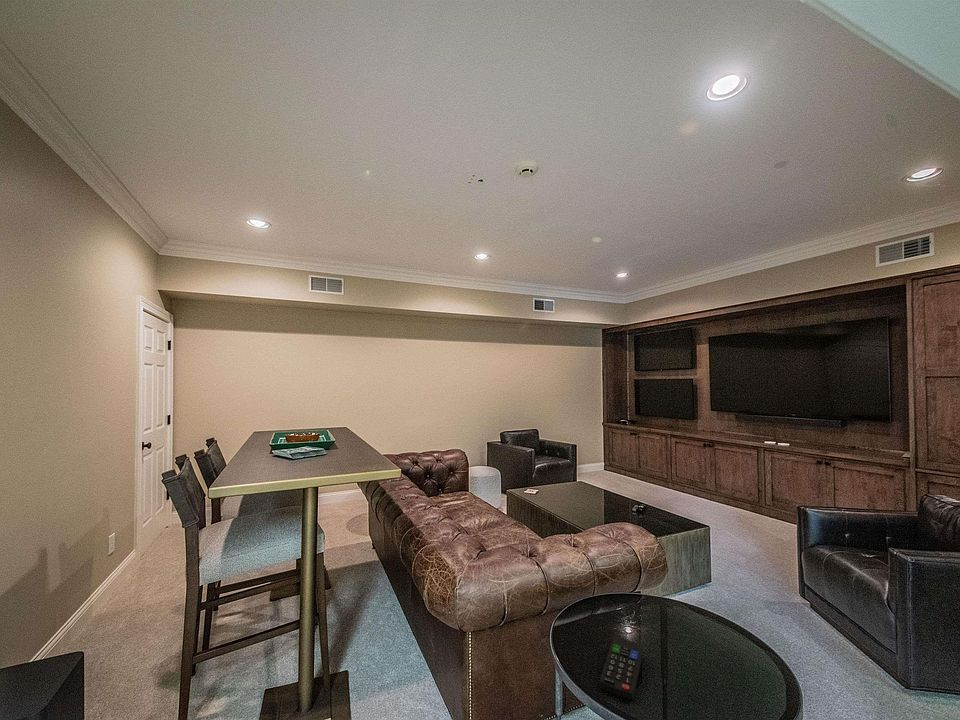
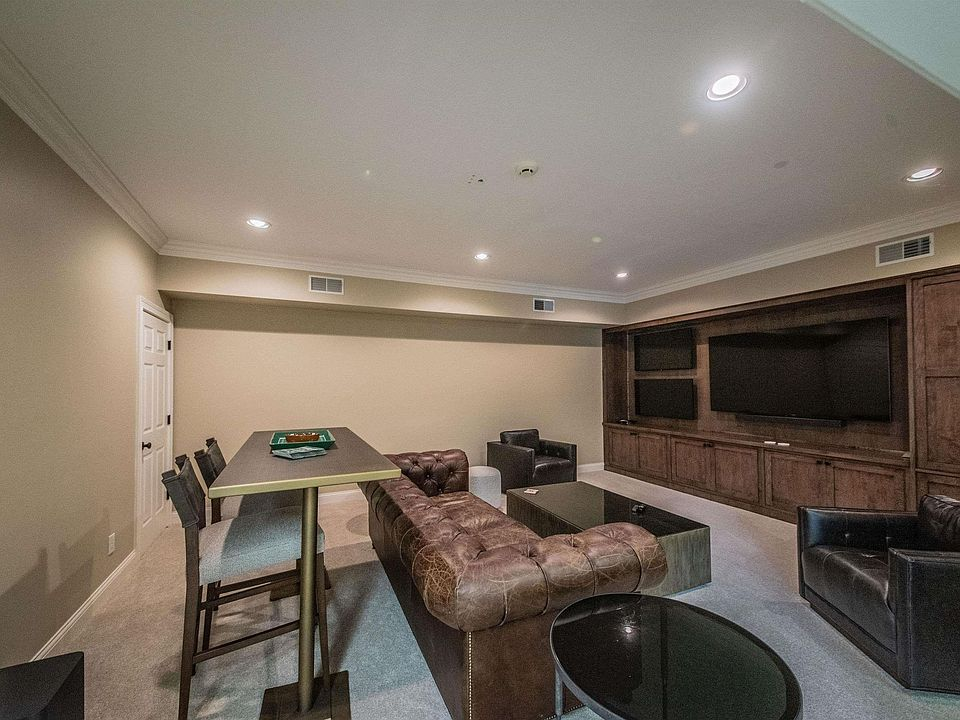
- remote control (622, 665)
